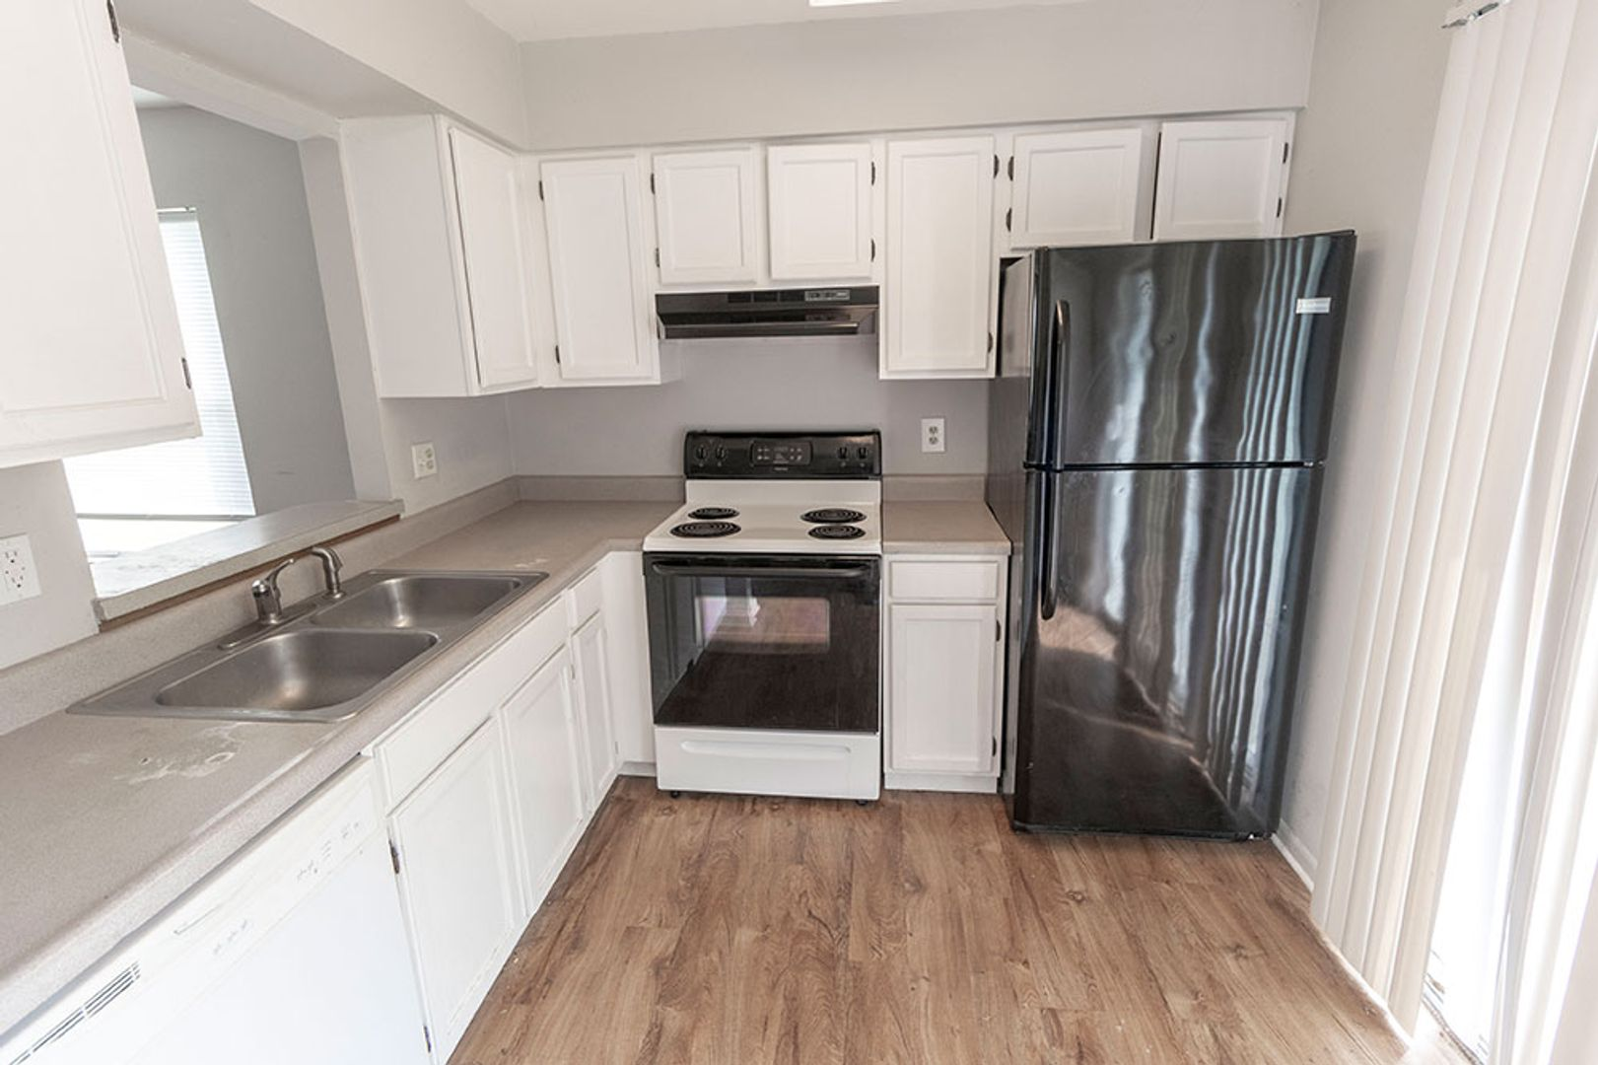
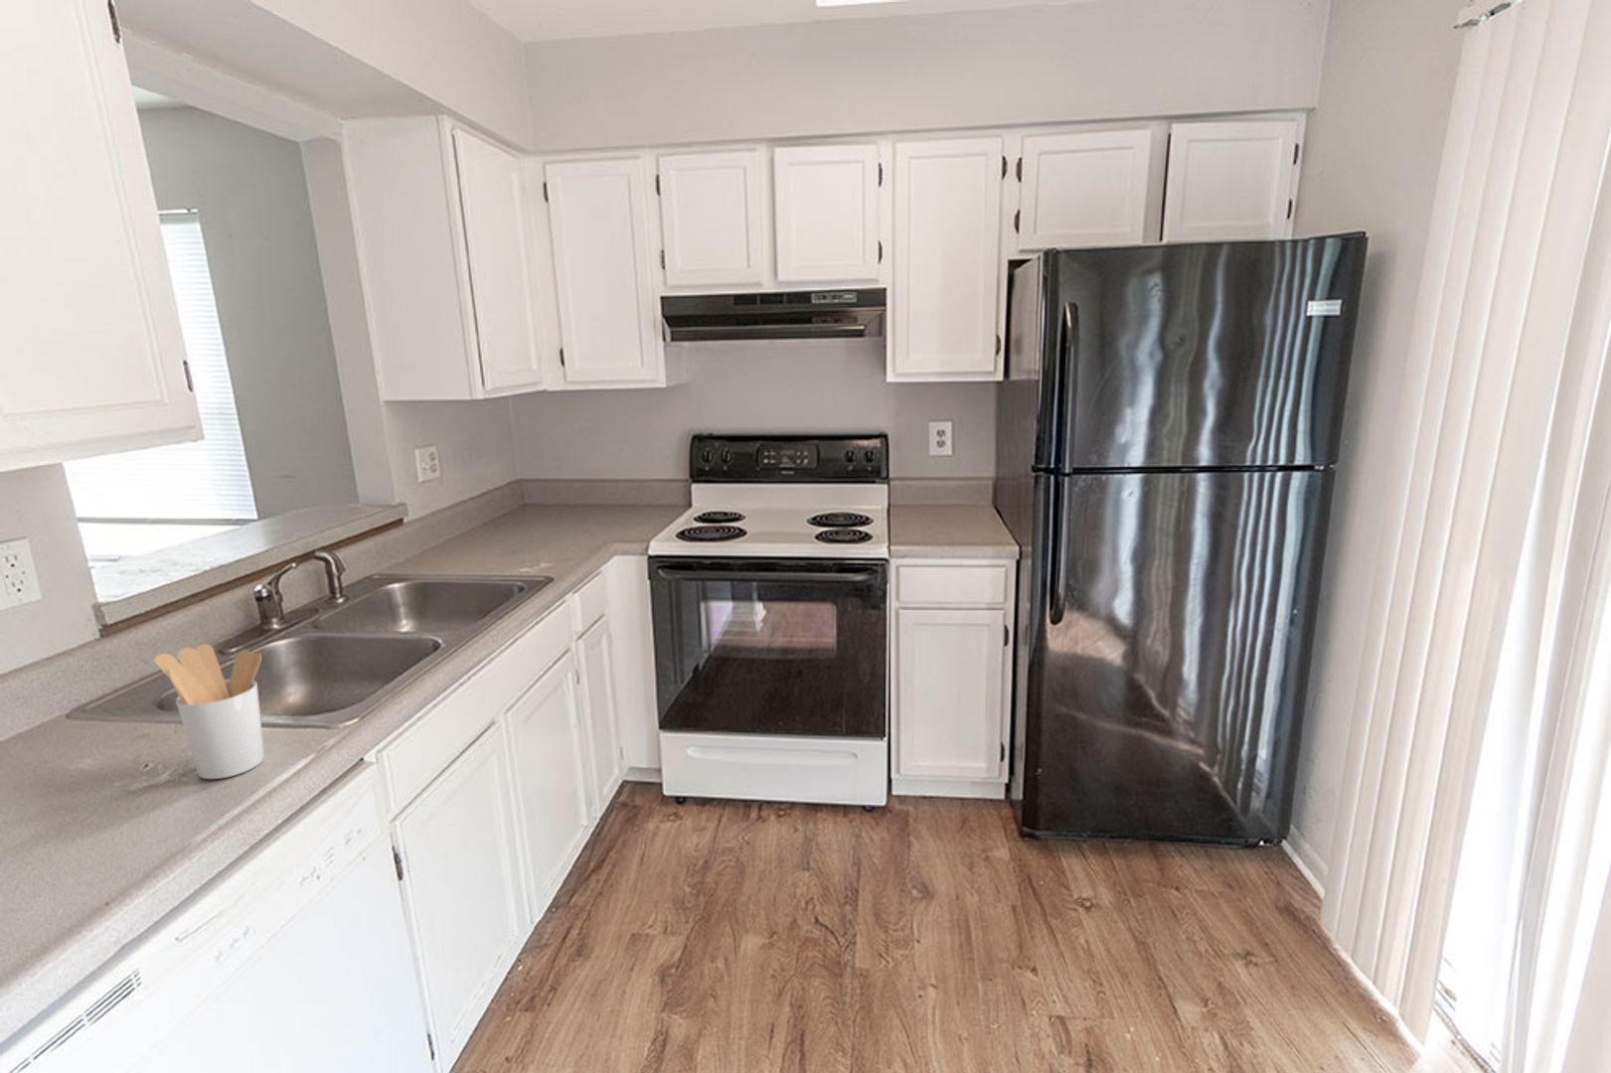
+ utensil holder (212, 707)
